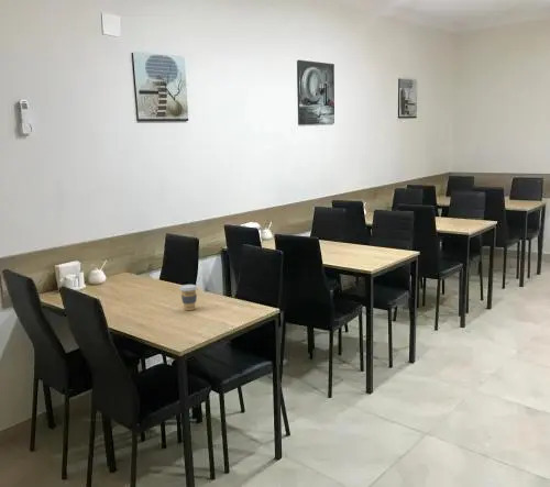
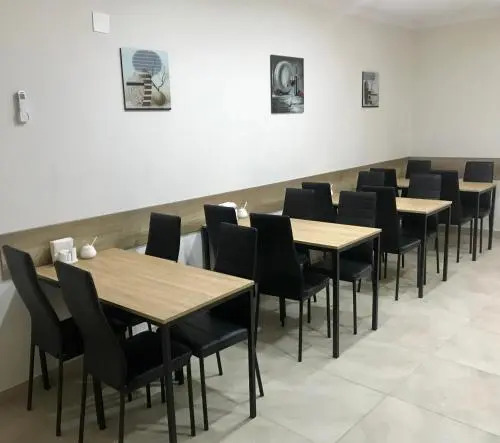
- coffee cup (188, 297)
